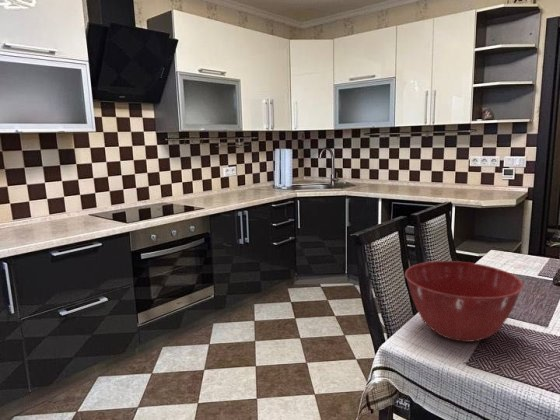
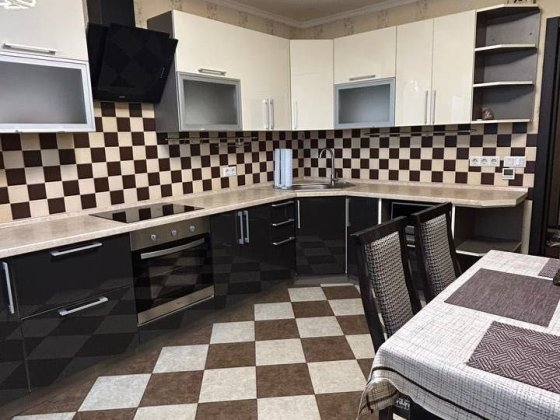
- mixing bowl (459, 303)
